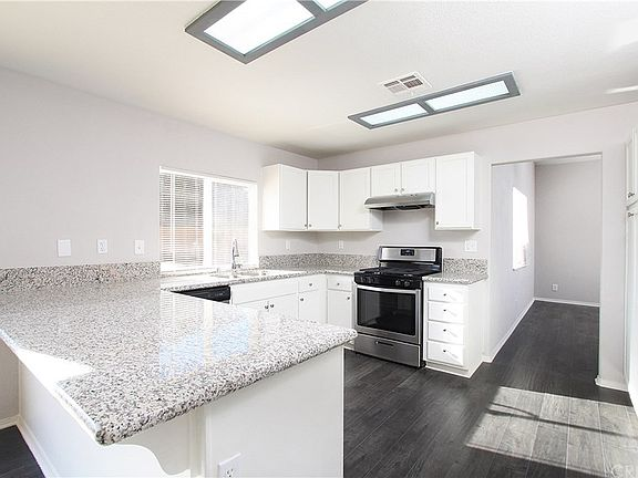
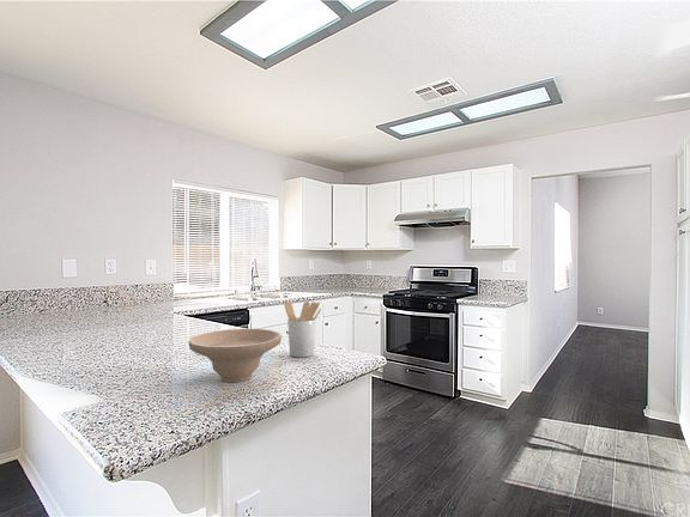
+ utensil holder (304, 327)
+ bowl (236, 357)
